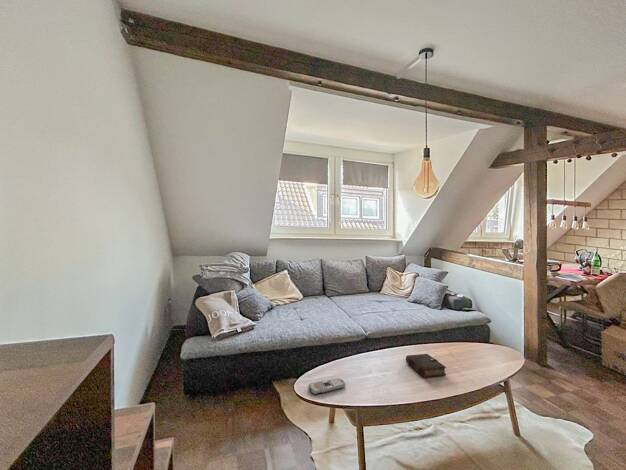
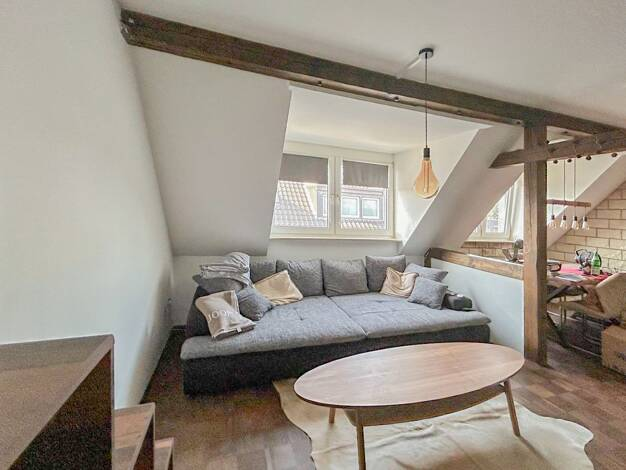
- remote control (327, 385)
- book (428, 367)
